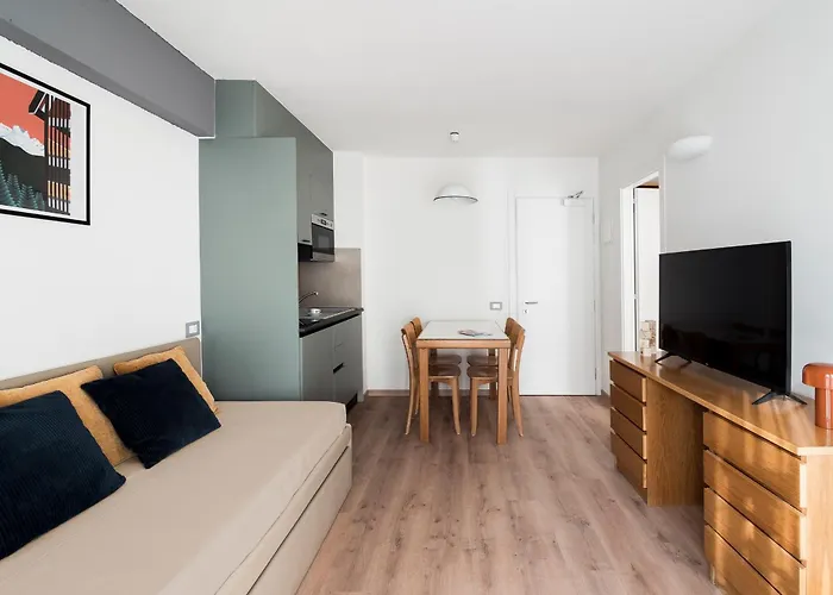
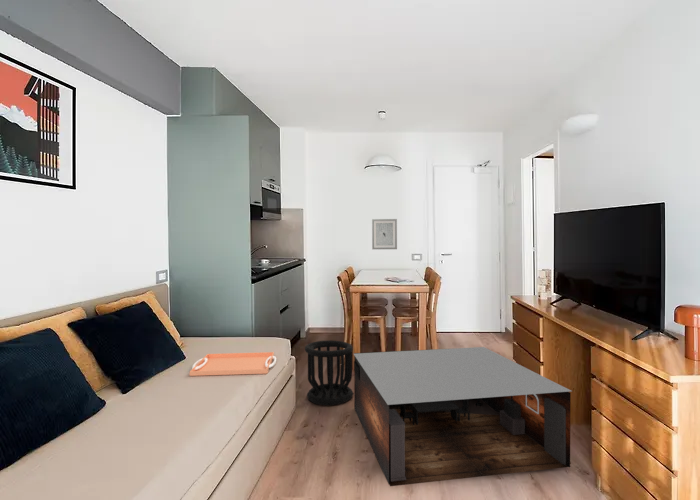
+ wastebasket (329, 371)
+ coffee table (446, 401)
+ serving tray (235, 363)
+ wall art (384, 234)
